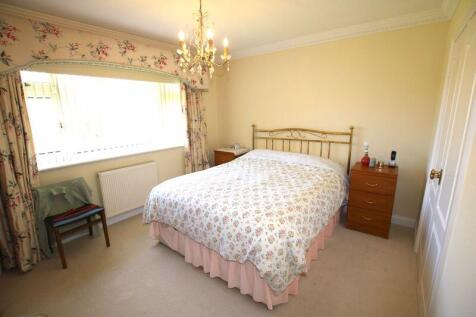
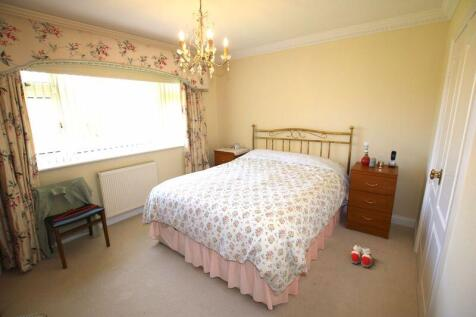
+ slippers (360, 255)
